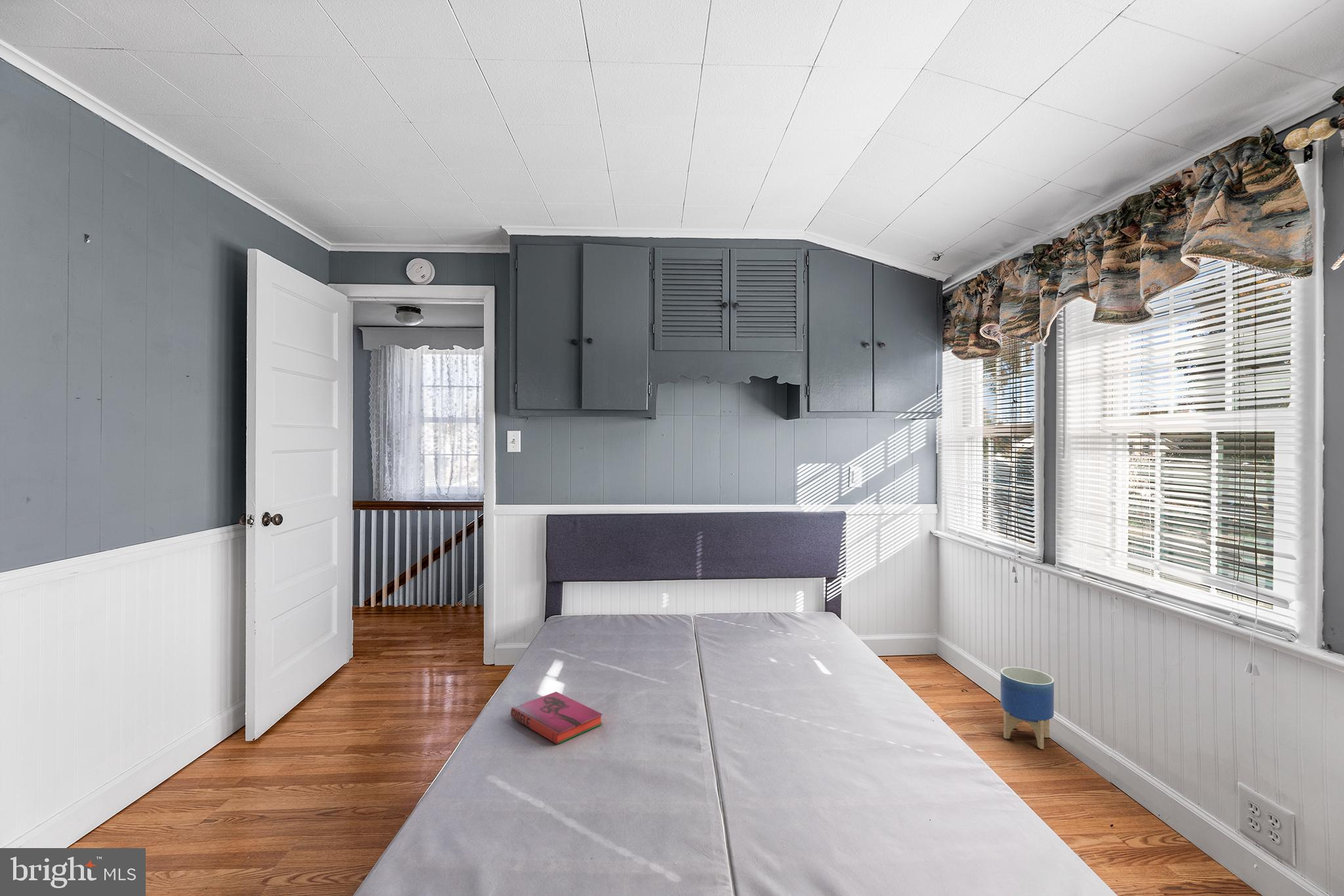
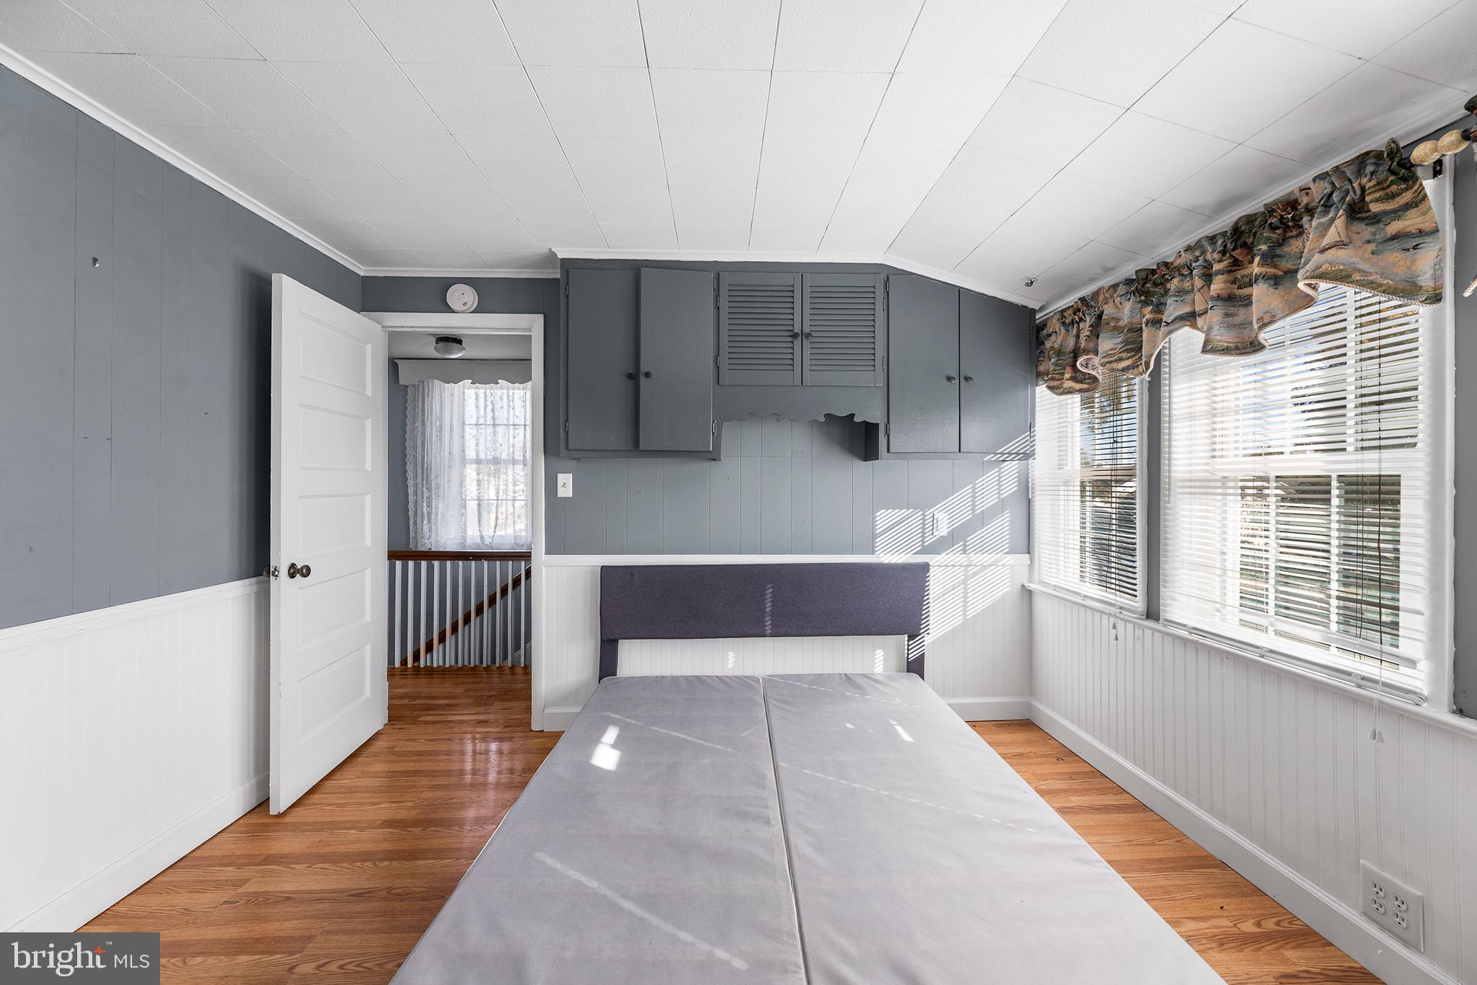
- hardback book (556, 716)
- planter (1026, 706)
